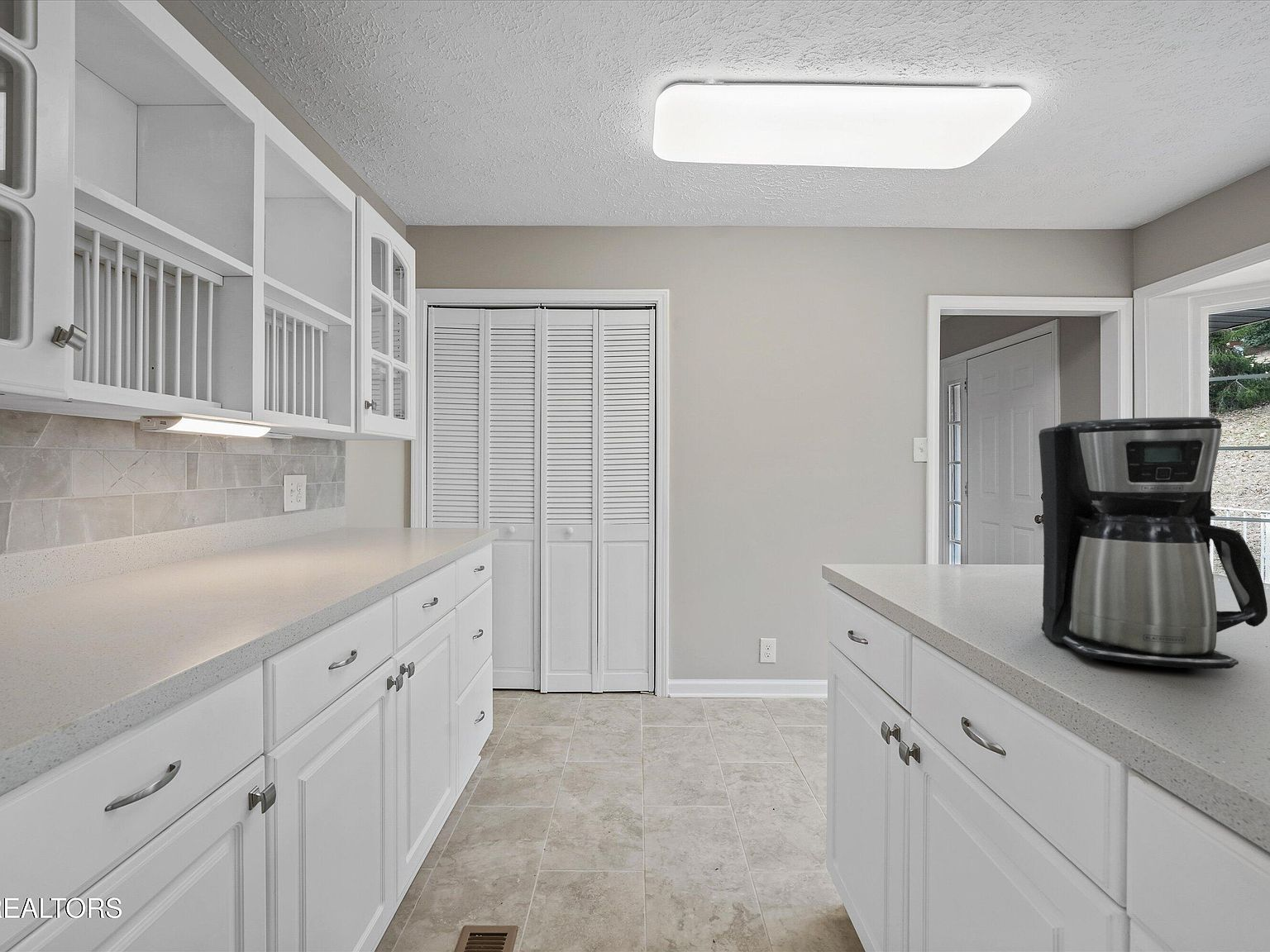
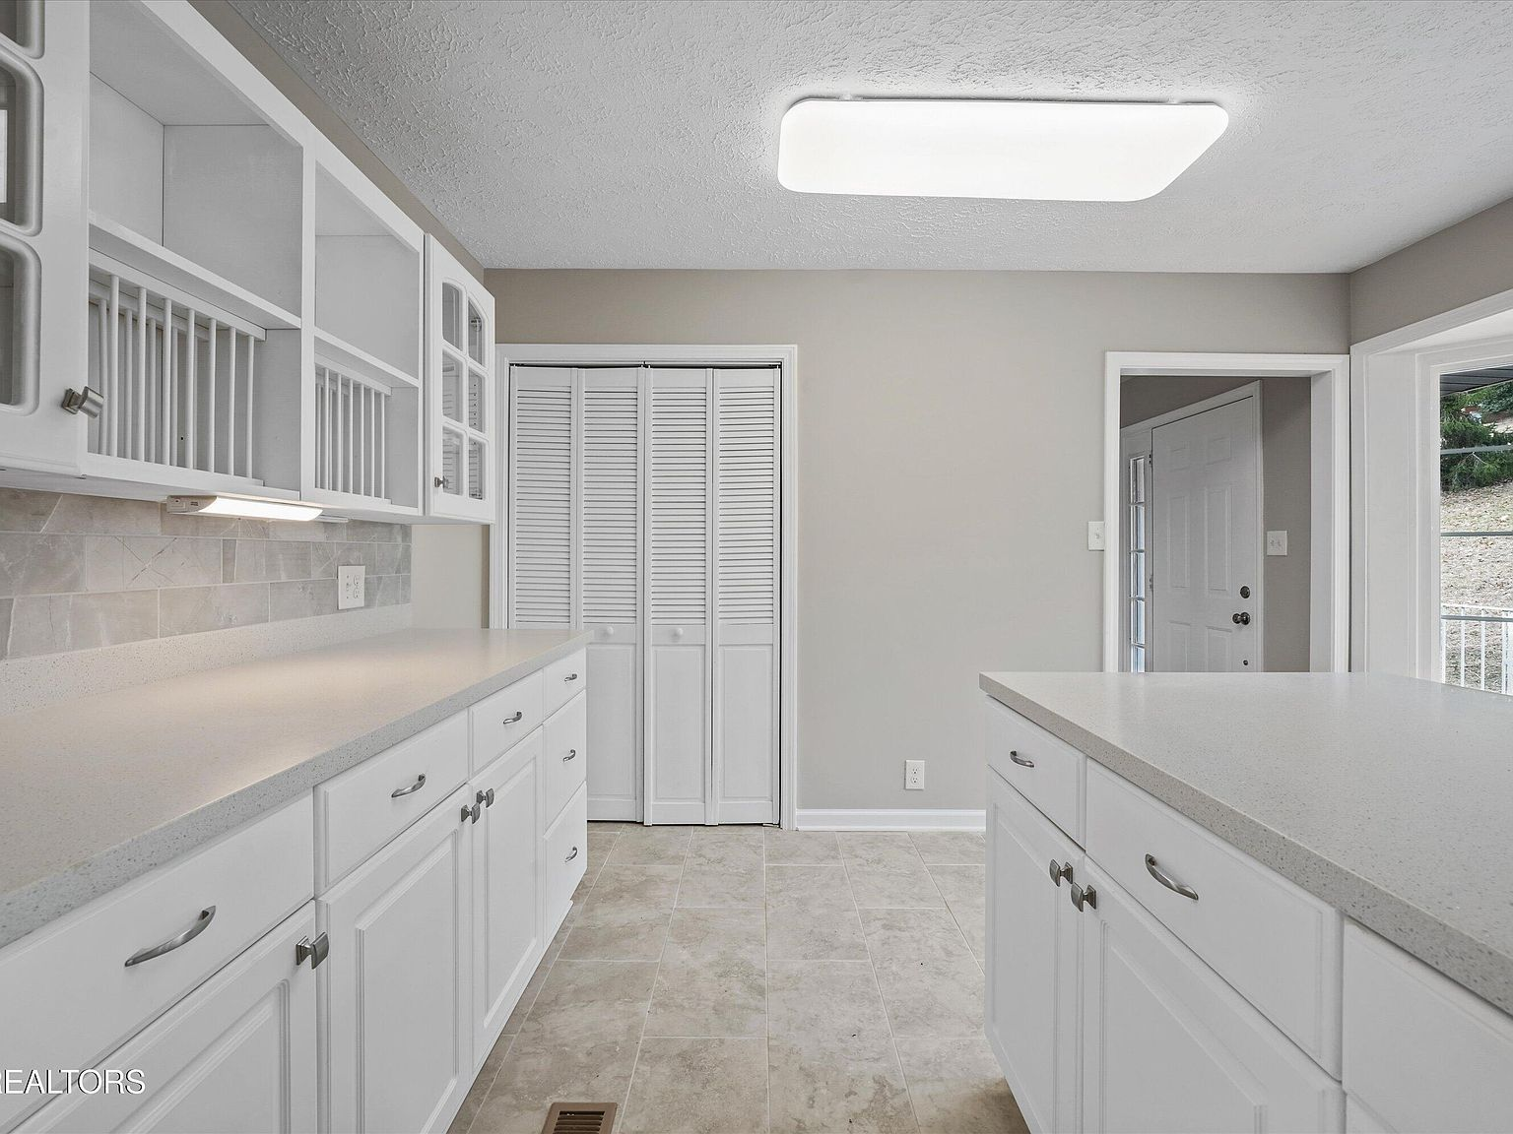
- coffee maker (1139, 531)
